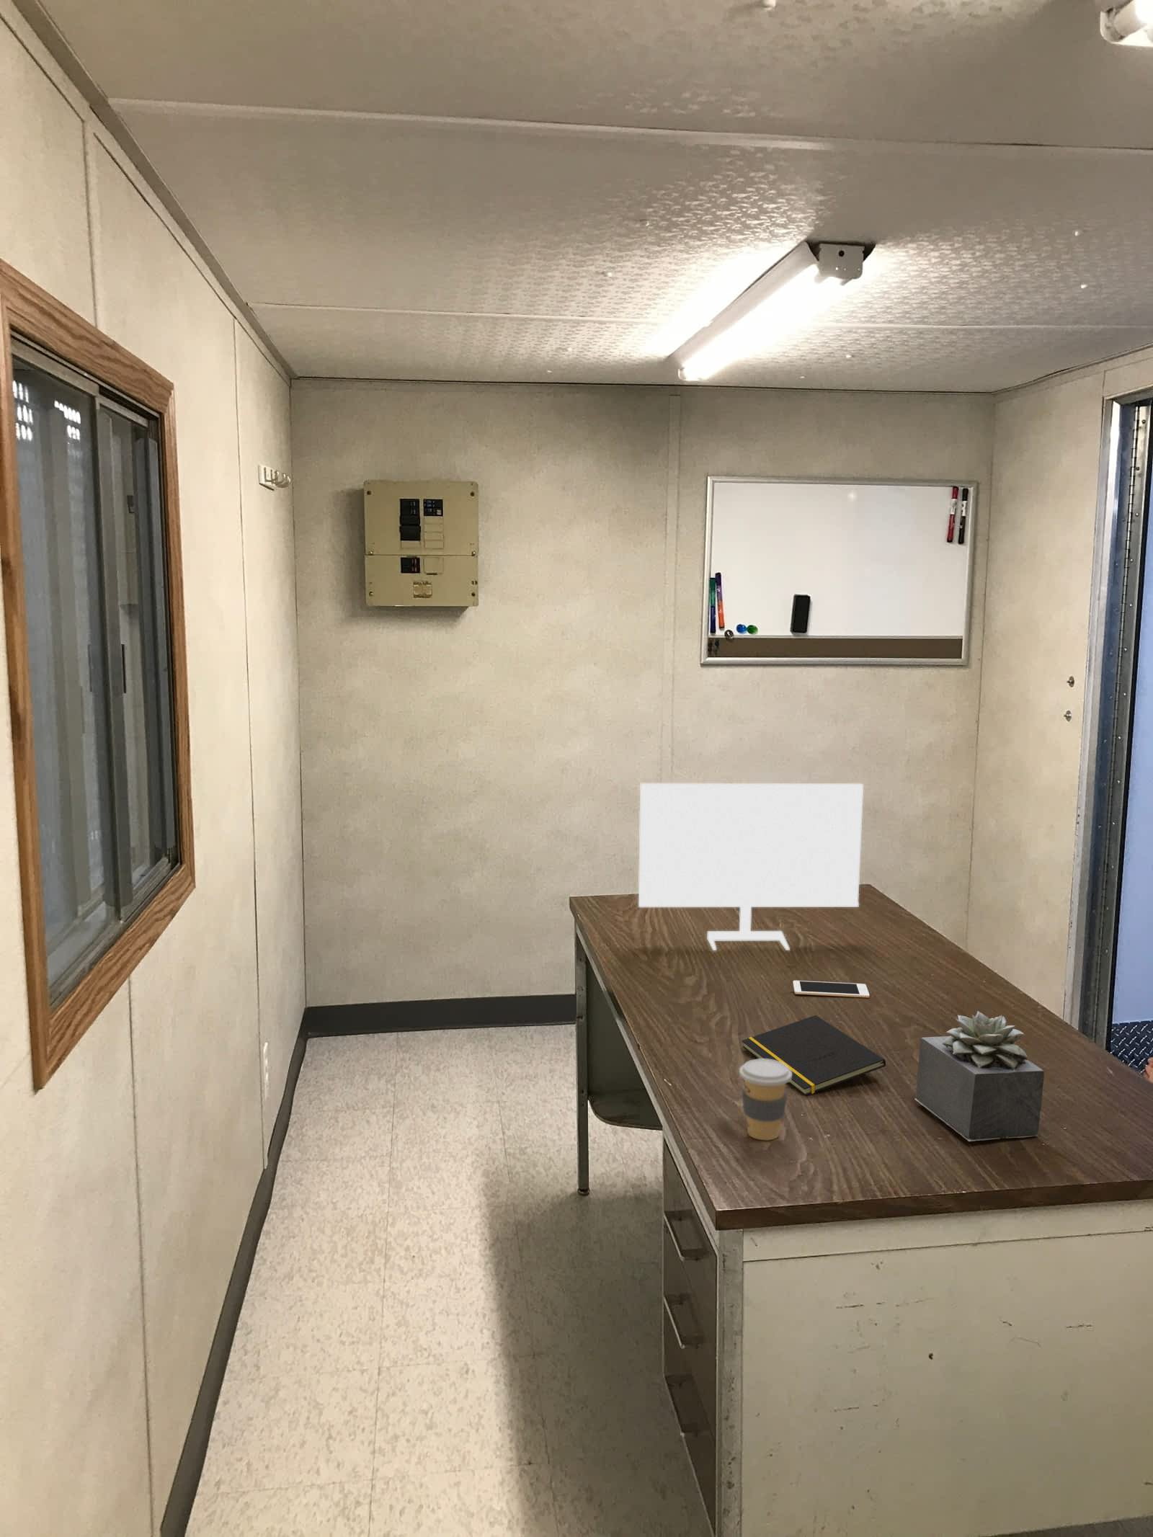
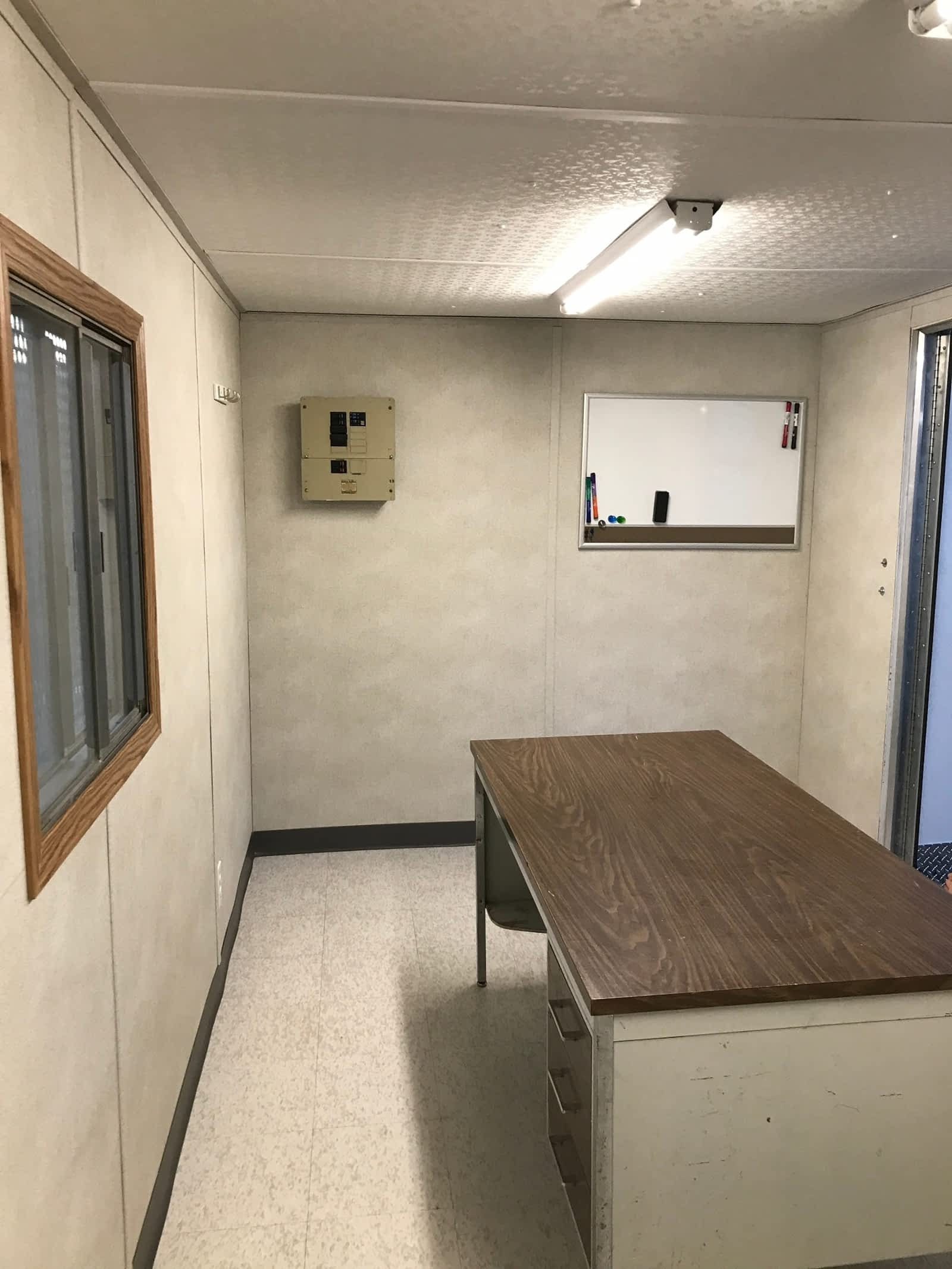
- succulent plant (977, 1067)
- cell phone (830, 988)
- monitor (750, 865)
- coffee cup (764, 1100)
- notepad (810, 1053)
